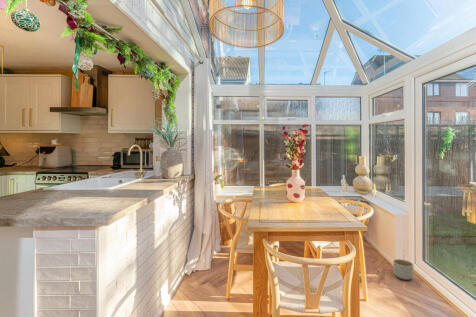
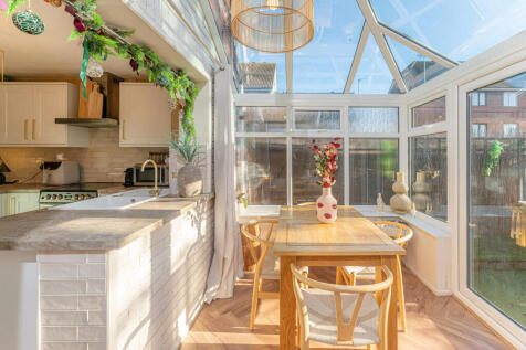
- planter (403, 270)
